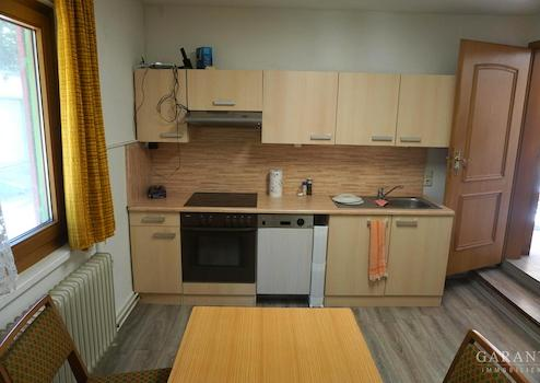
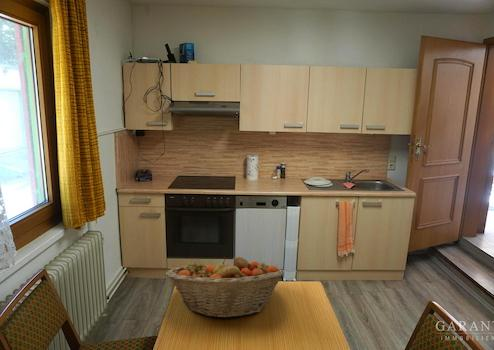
+ fruit basket (225, 280)
